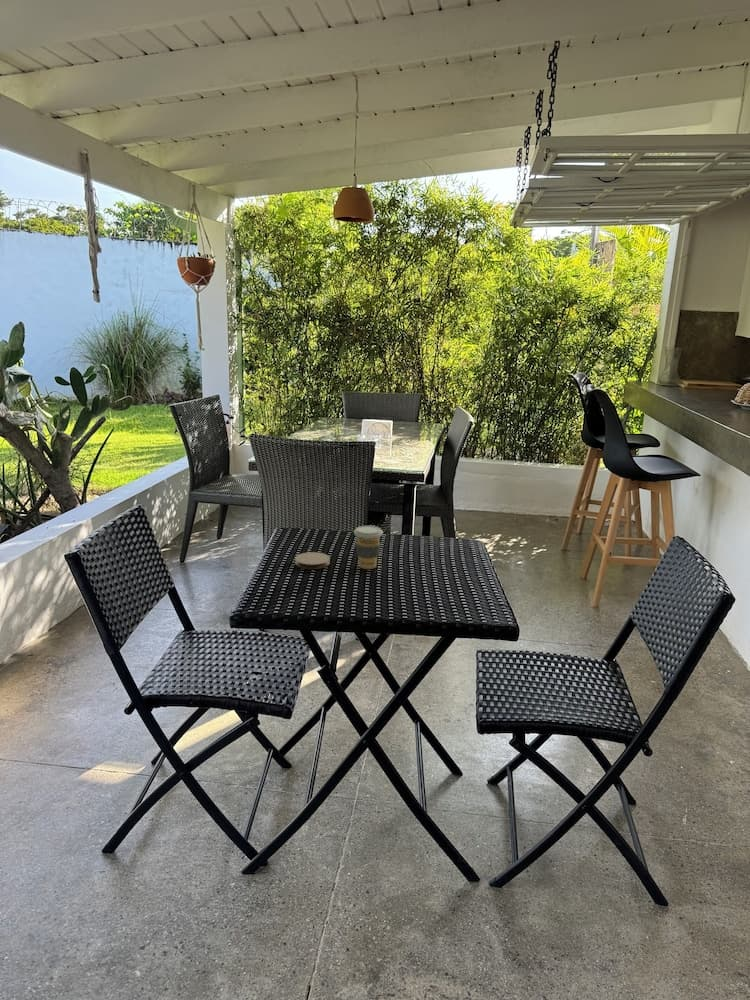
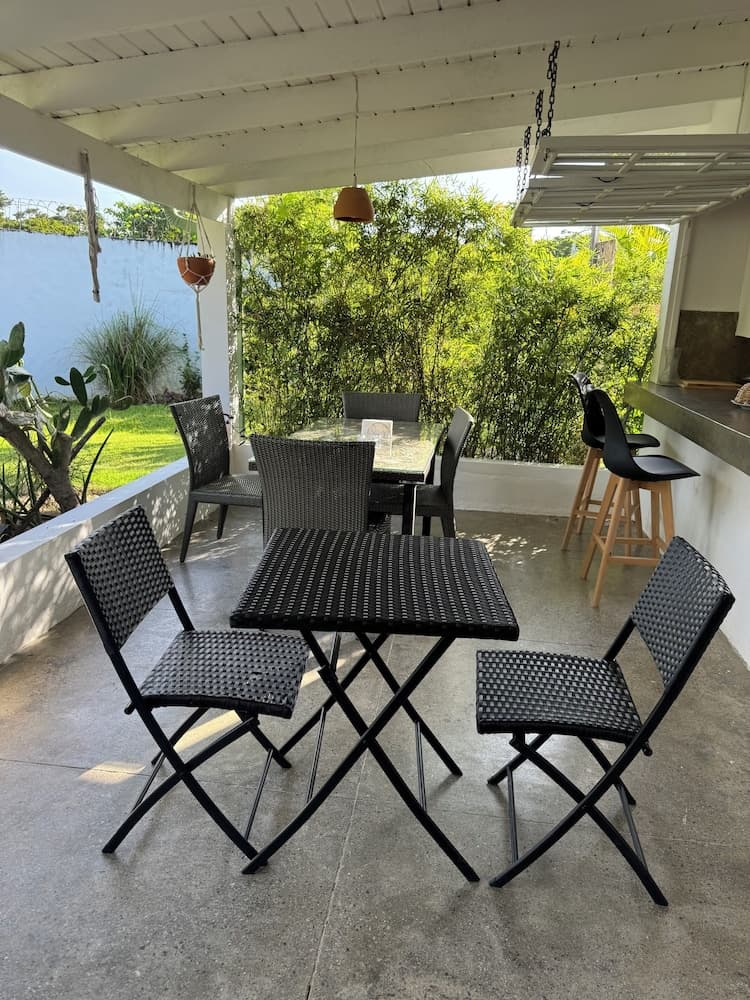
- coffee cup (368, 547)
- coaster (312, 560)
